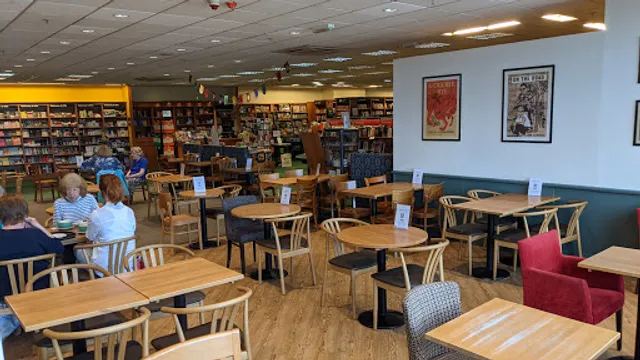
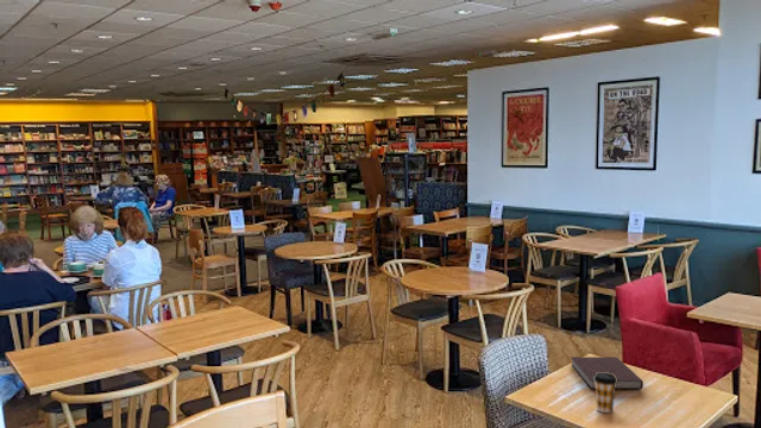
+ coffee cup (604, 392)
+ notebook (604, 371)
